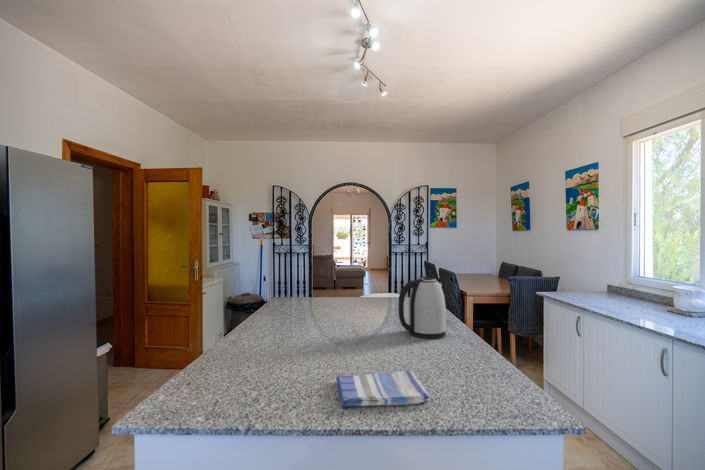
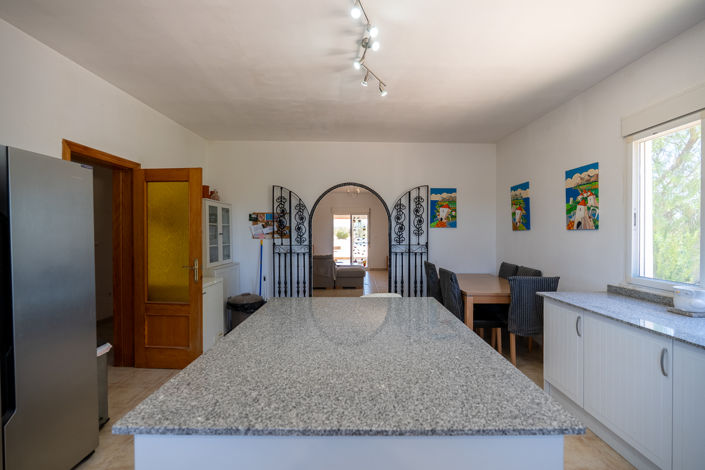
- kettle (421, 305)
- dish towel (380, 386)
